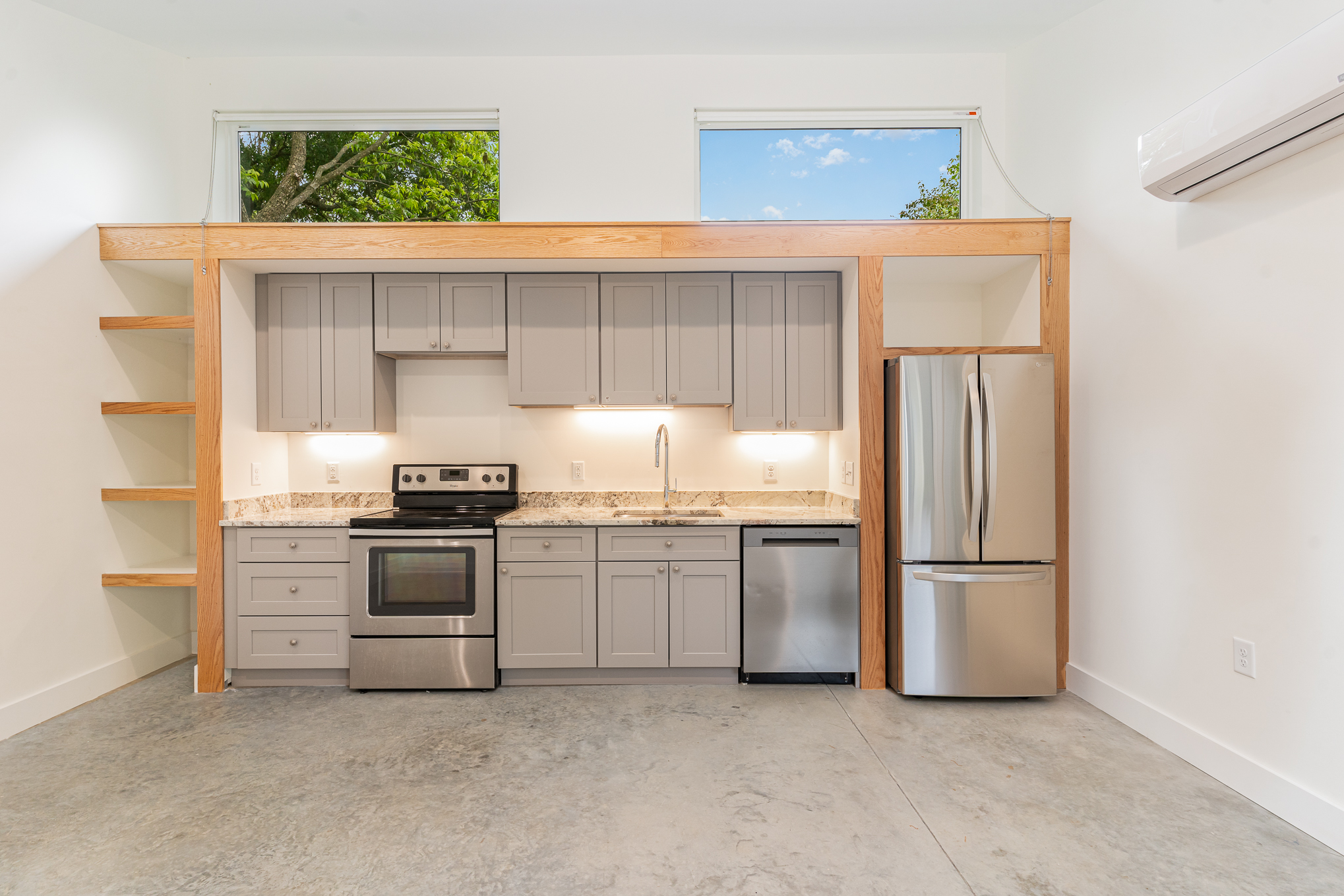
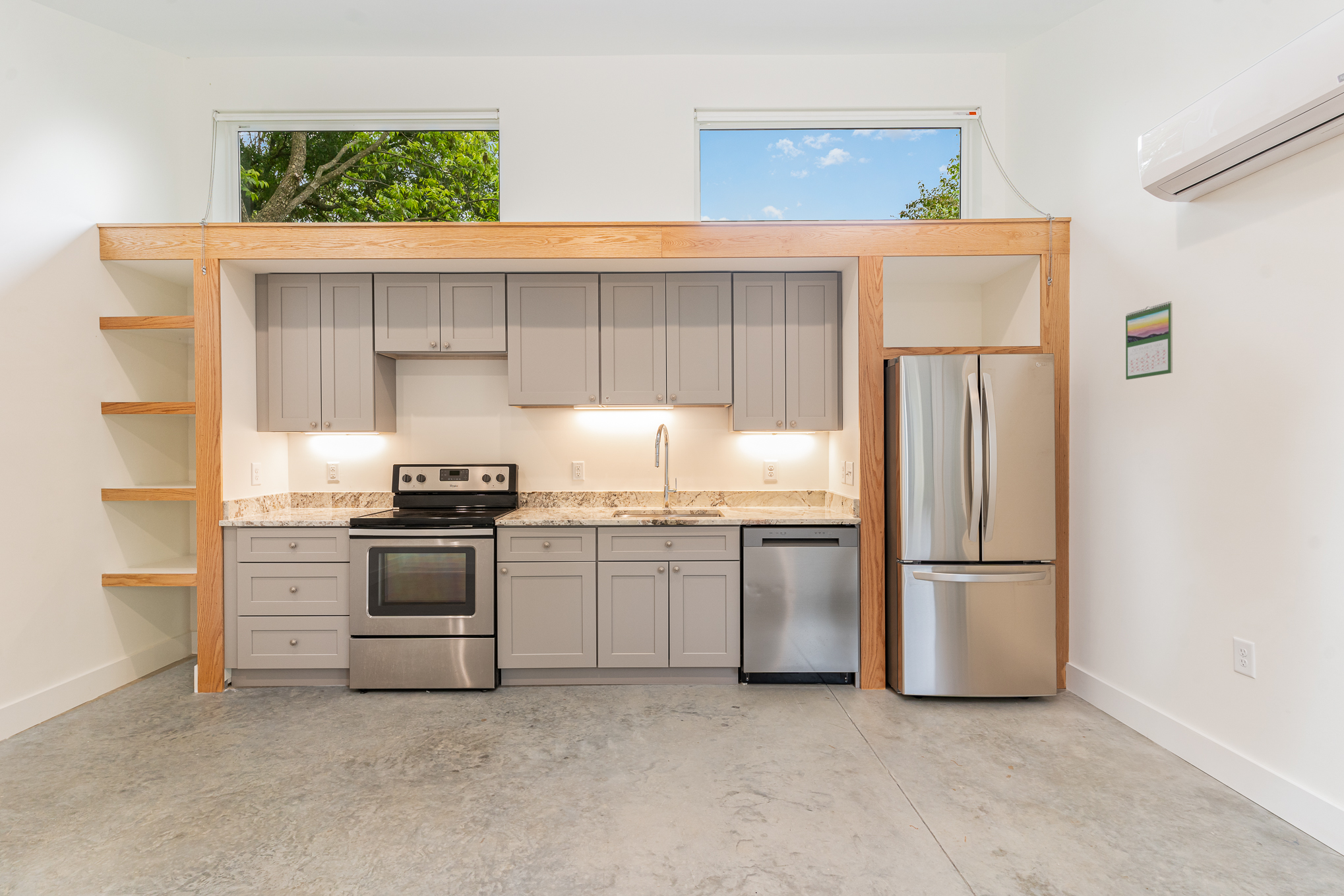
+ calendar (1147, 341)
